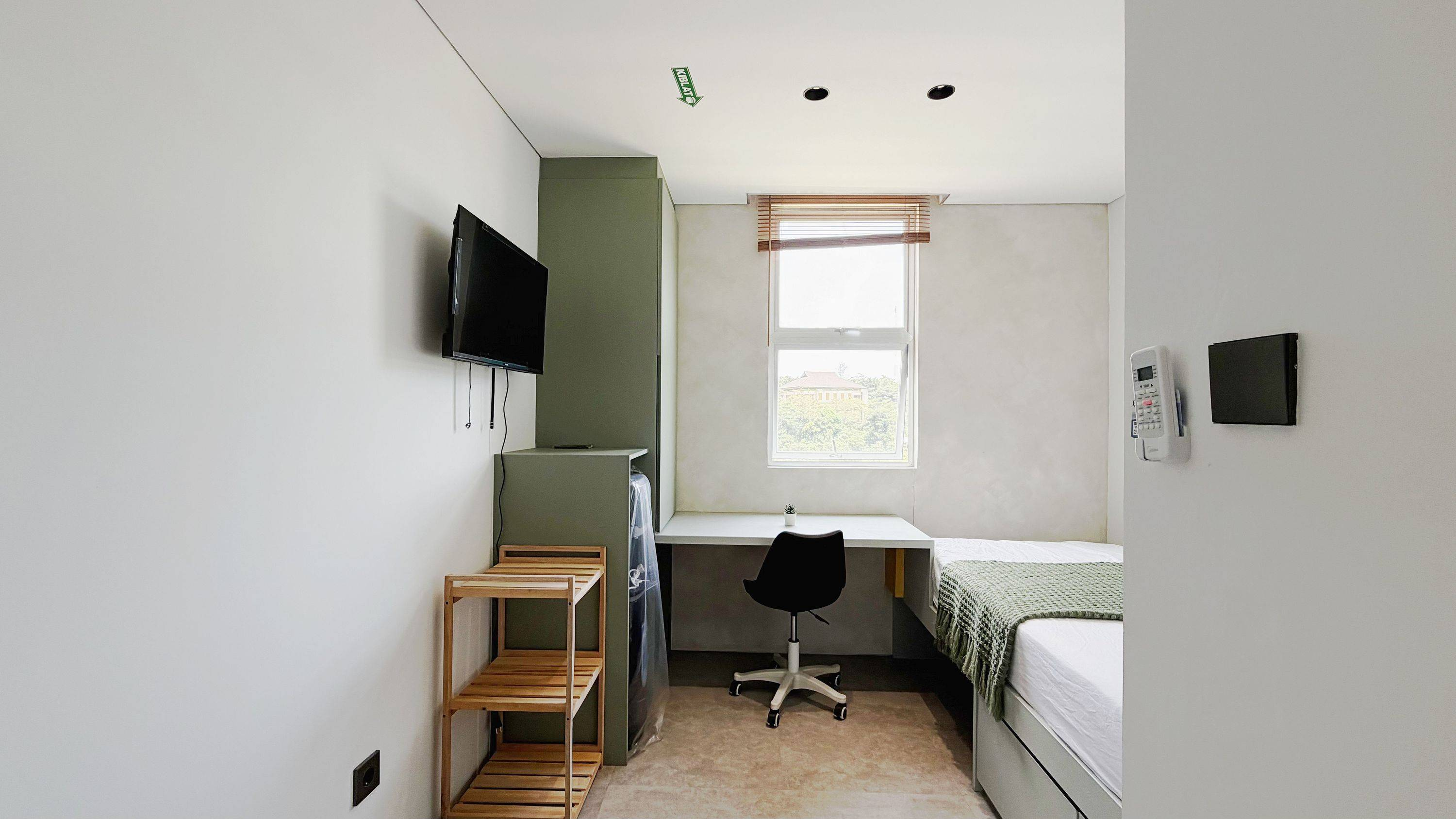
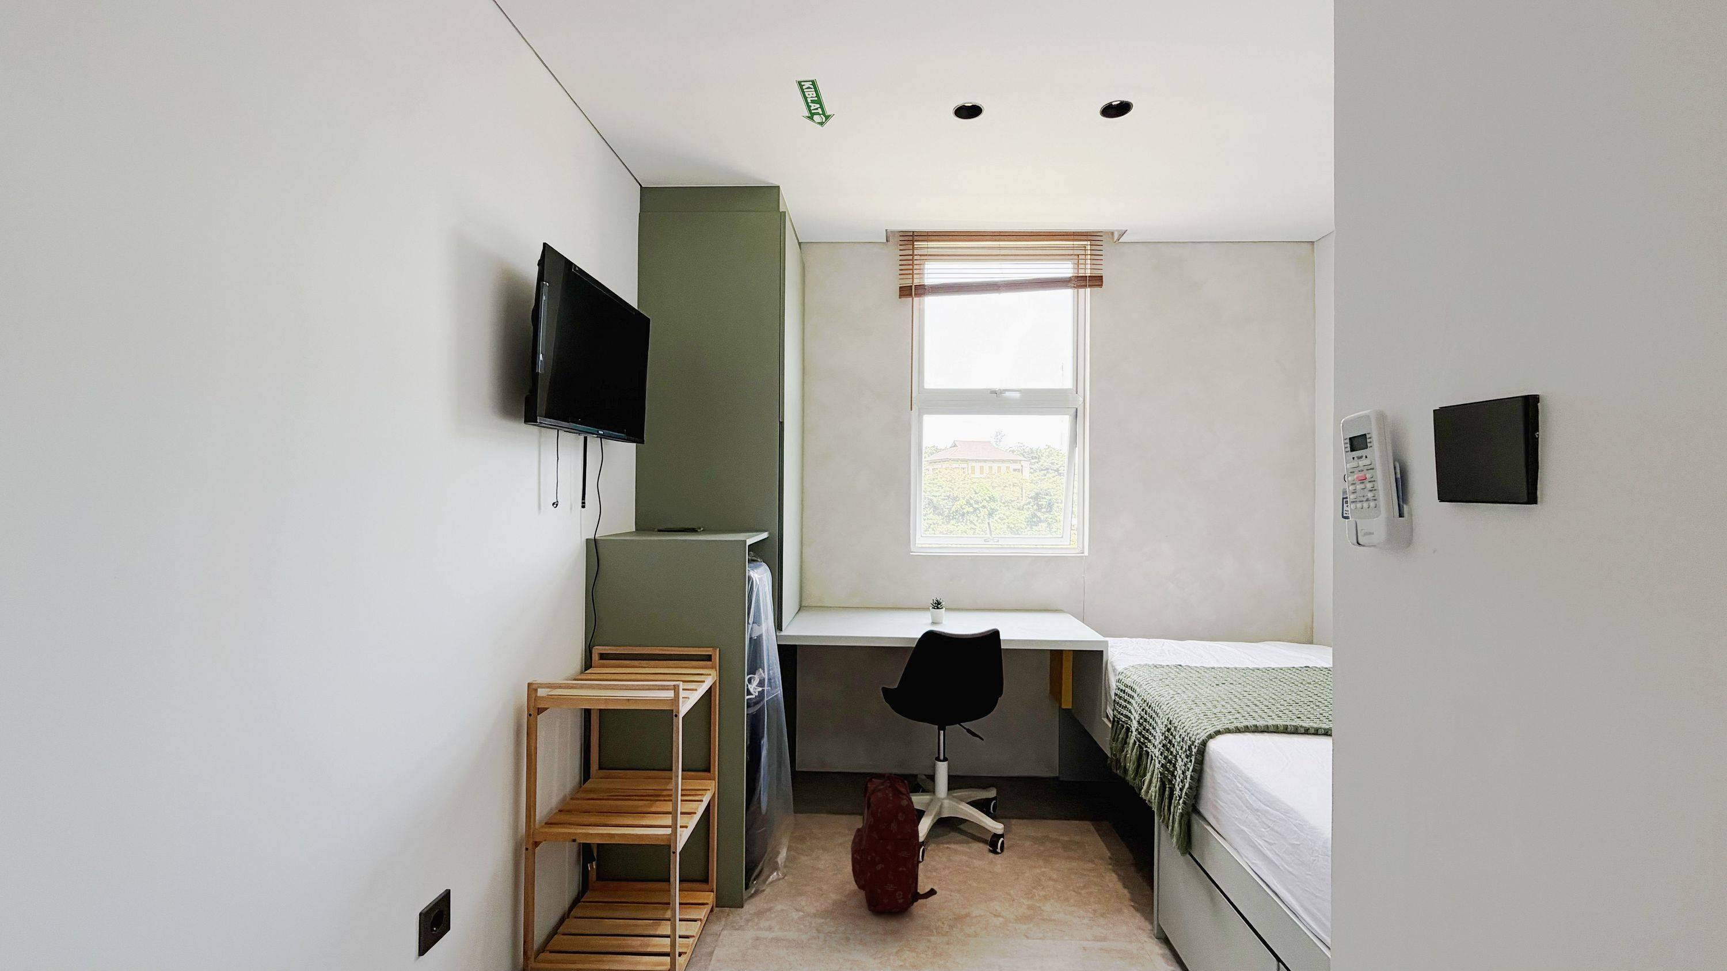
+ backpack (896, 833)
